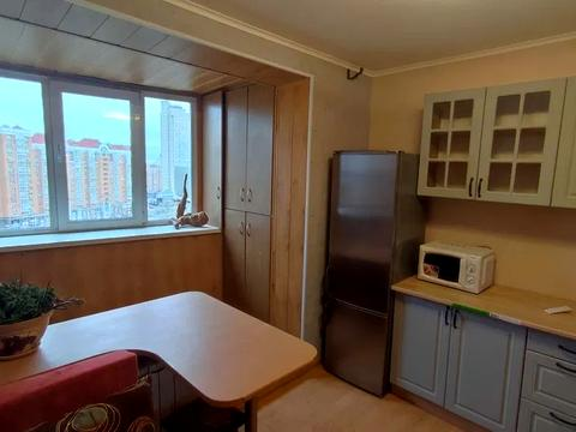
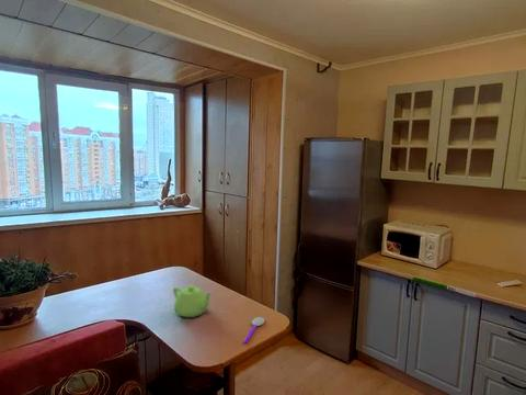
+ teapot (192, 300)
+ spoon (253, 328)
